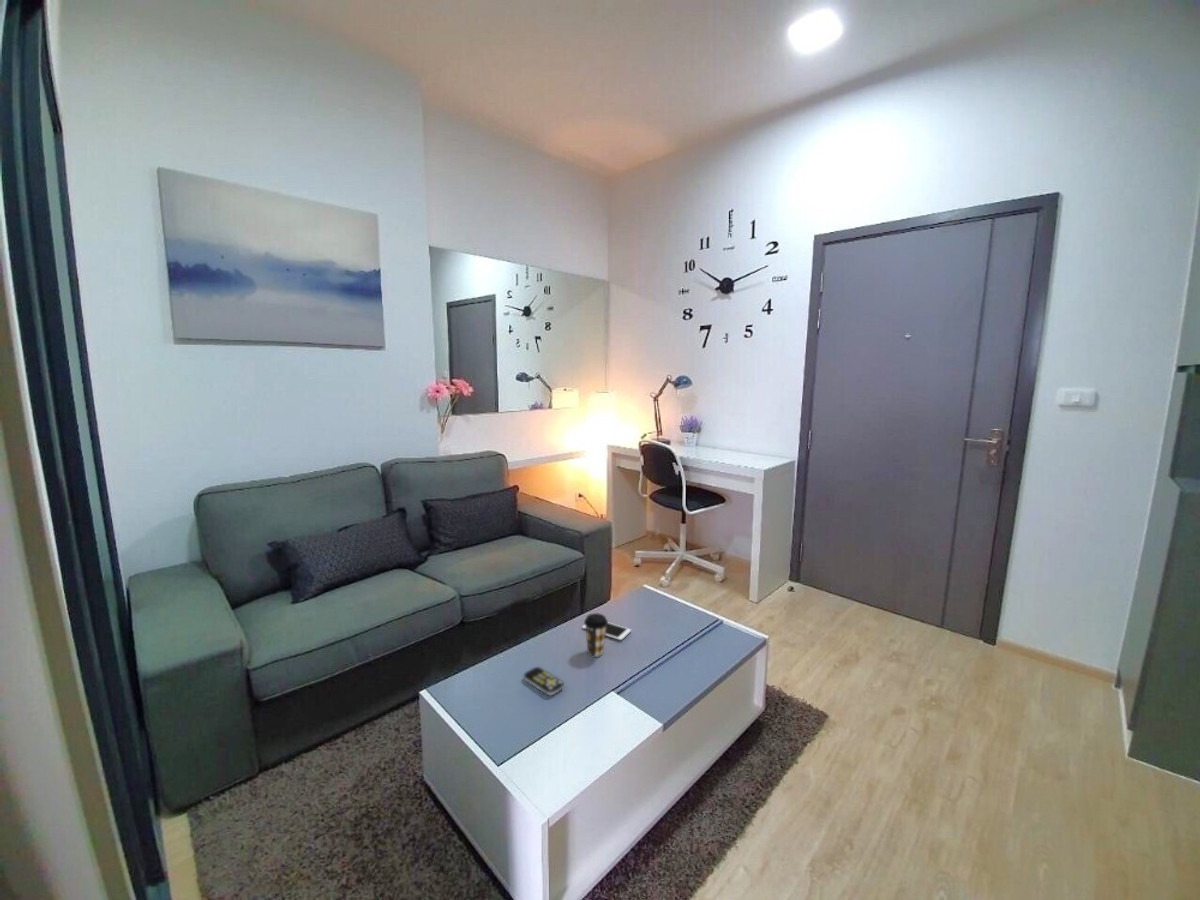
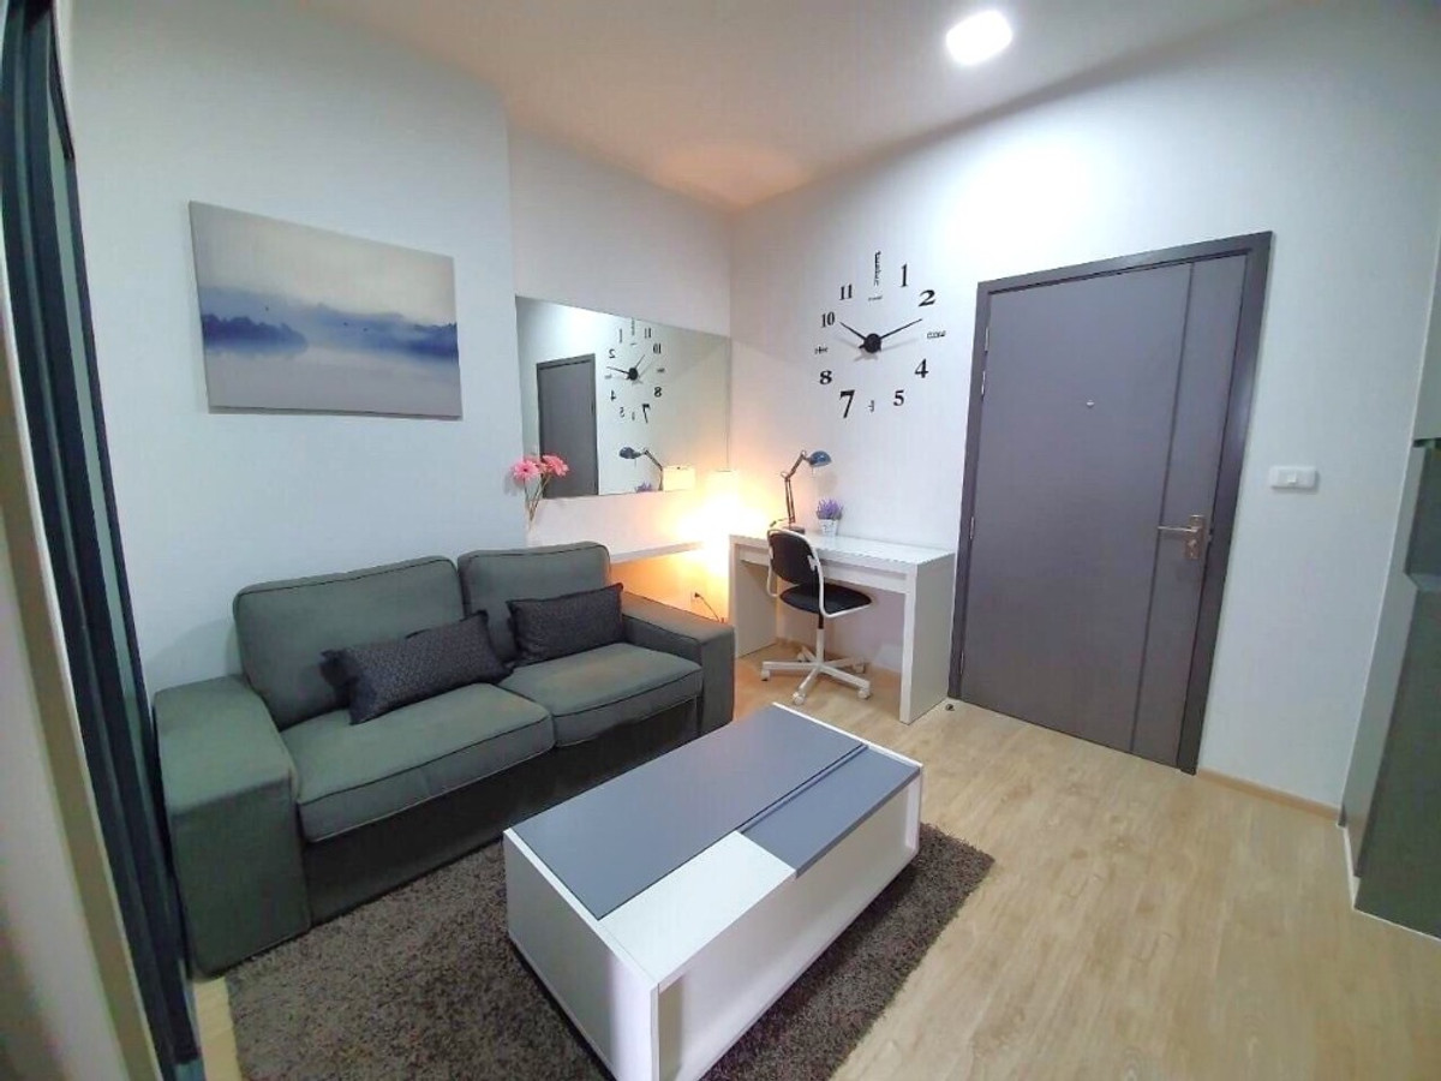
- coffee cup (595, 635)
- cell phone (606, 628)
- remote control (543, 680)
